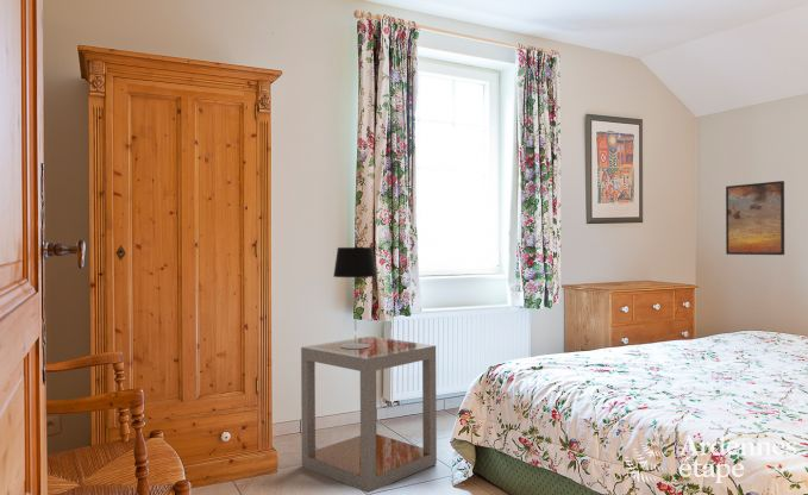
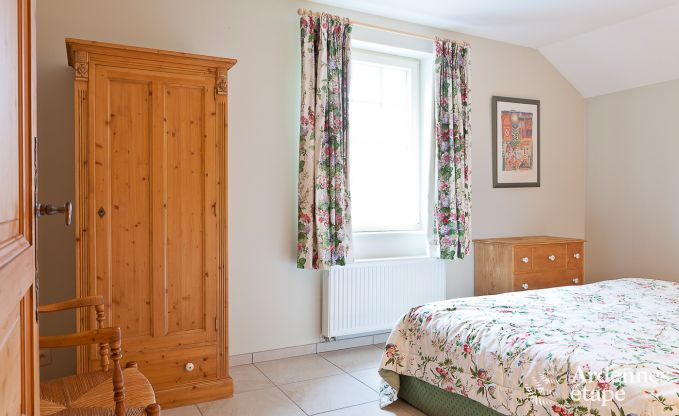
- side table (369, 406)
- table lamp (355, 296)
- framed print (753, 219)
